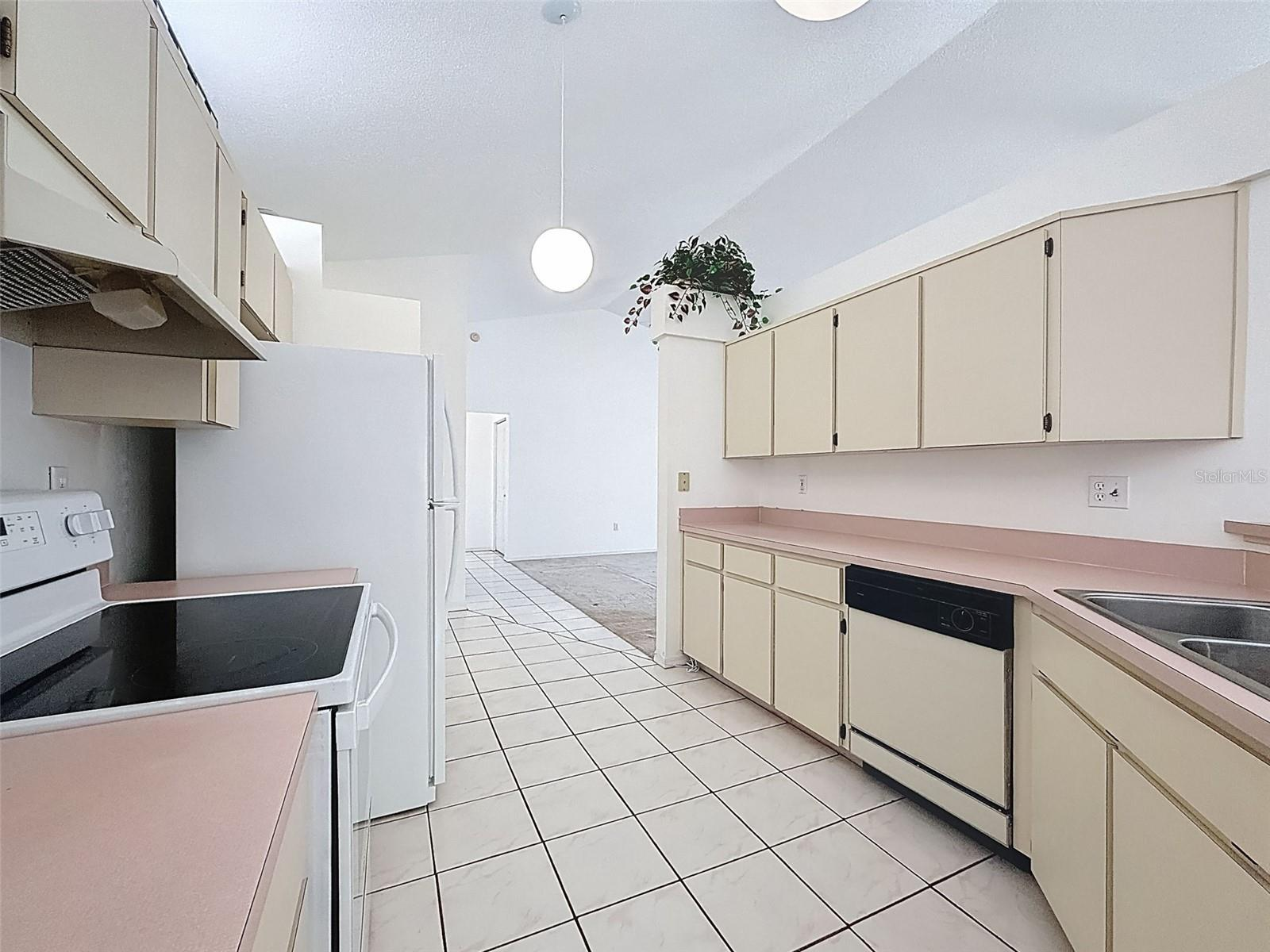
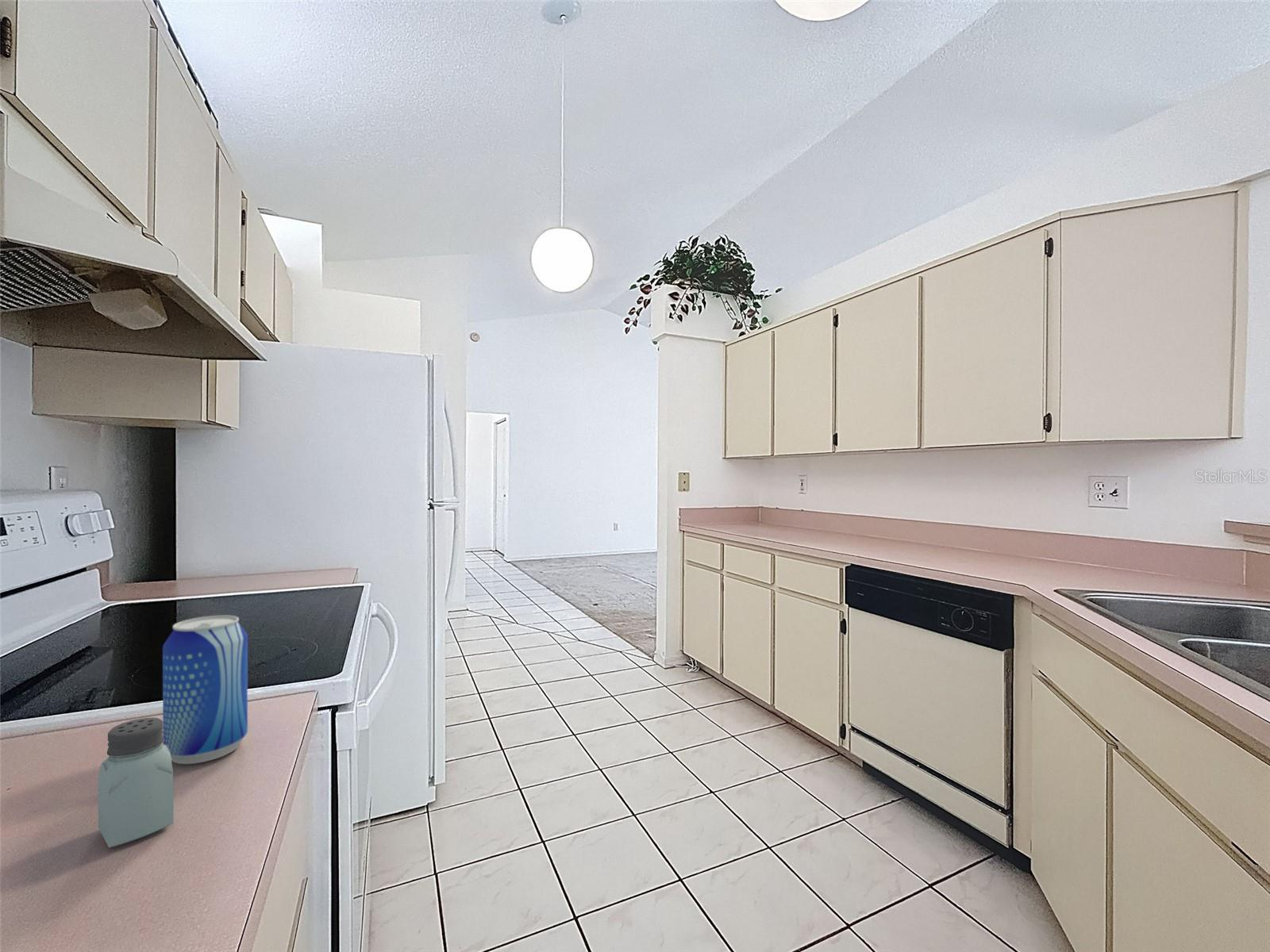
+ saltshaker (136, 777)
+ beer can (206, 685)
